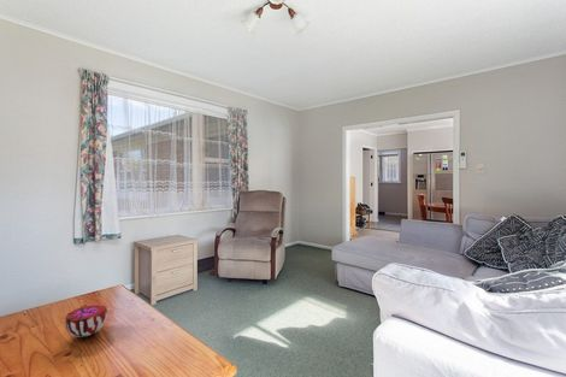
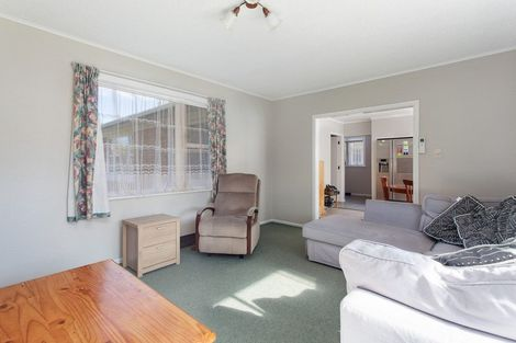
- decorative bowl (87, 323)
